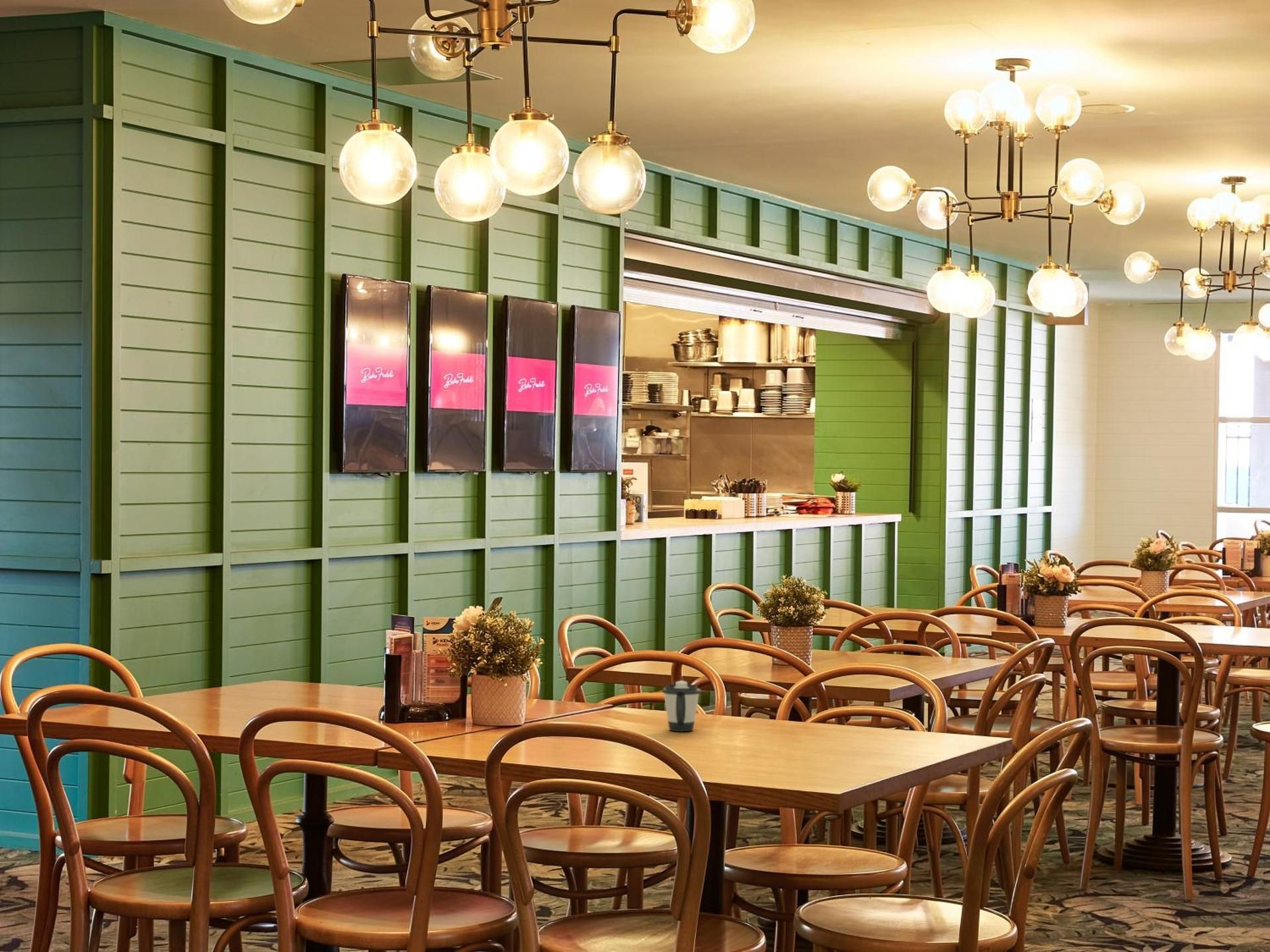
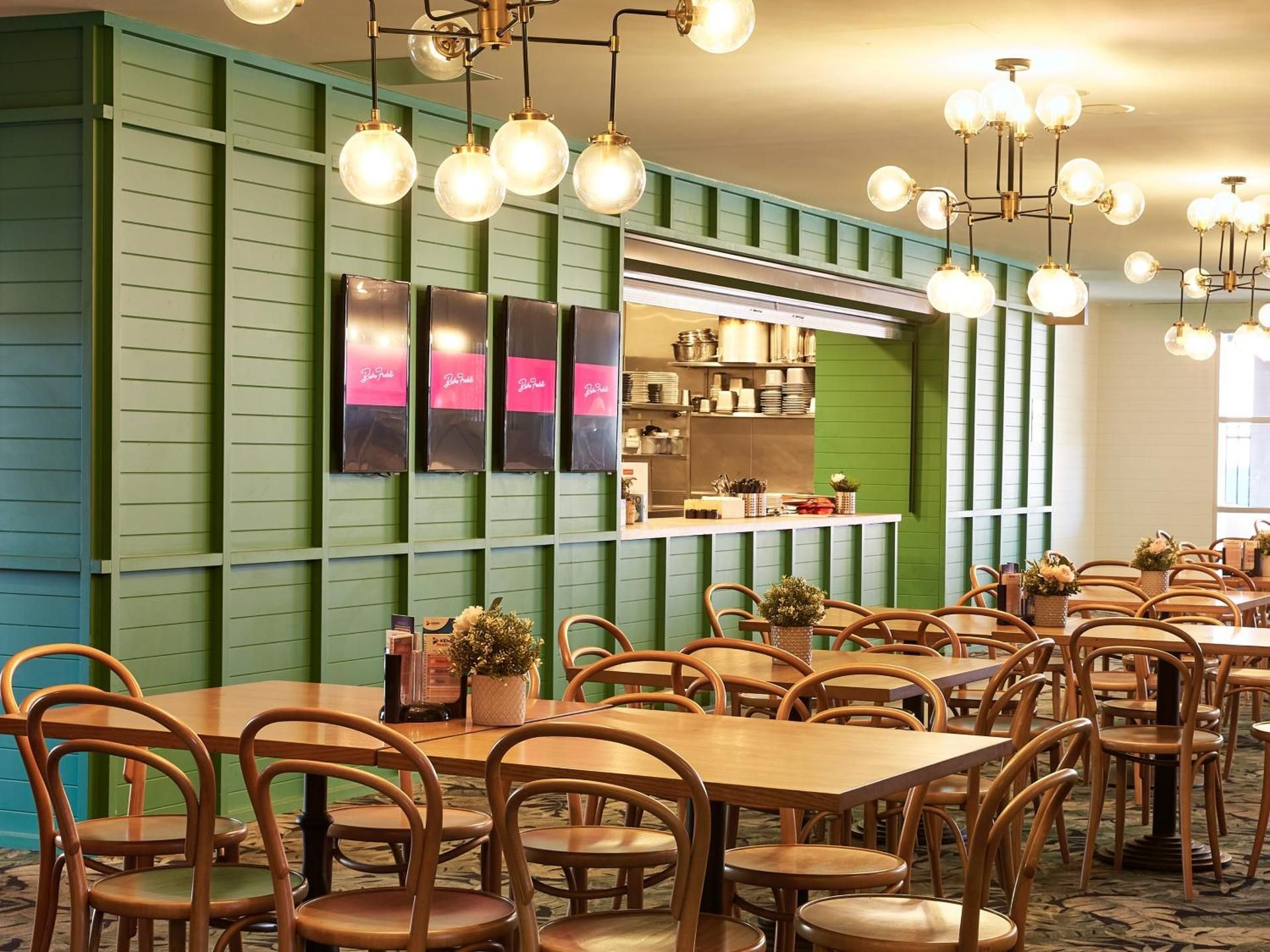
- cup (681, 706)
